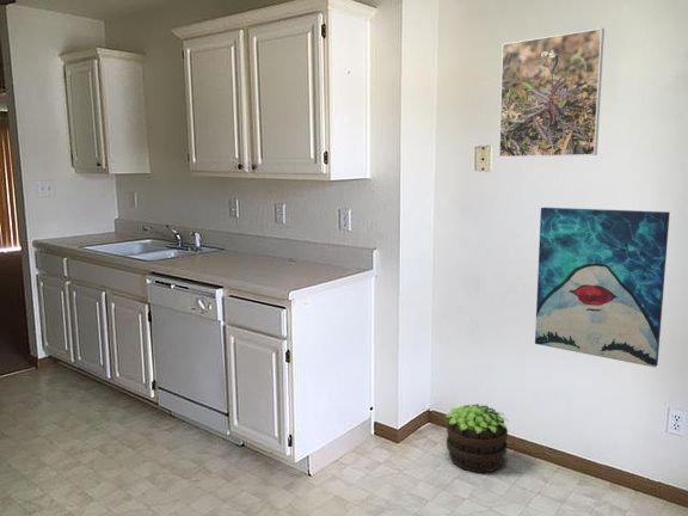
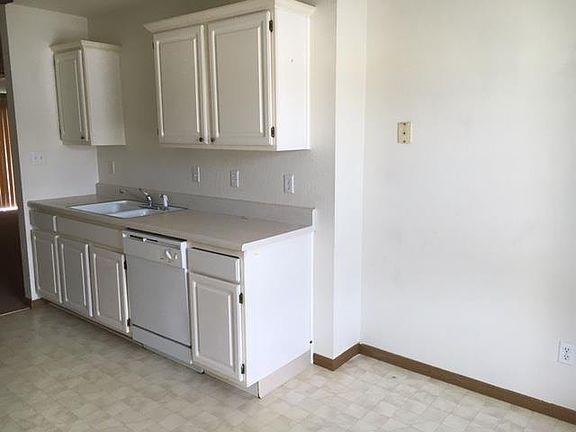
- potted plant (477, 432)
- wall art (596, 283)
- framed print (547, 97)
